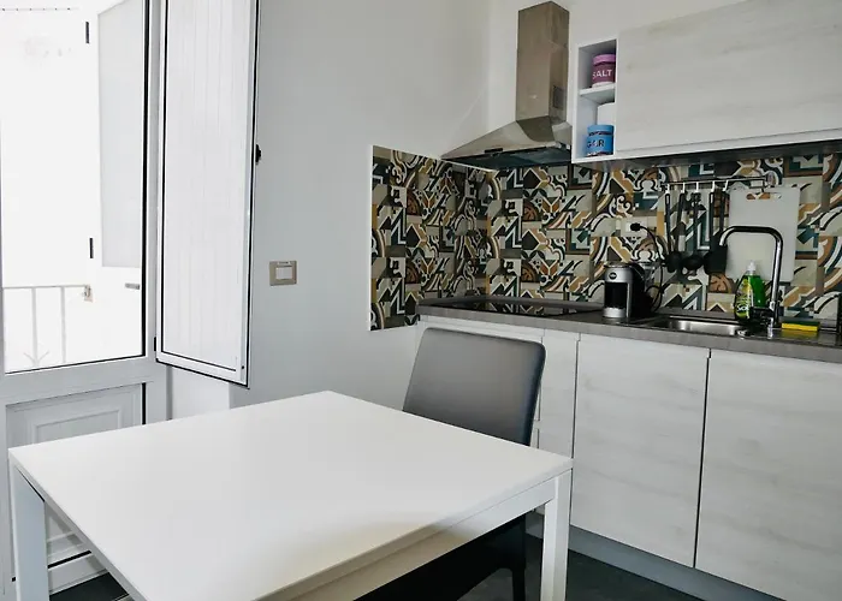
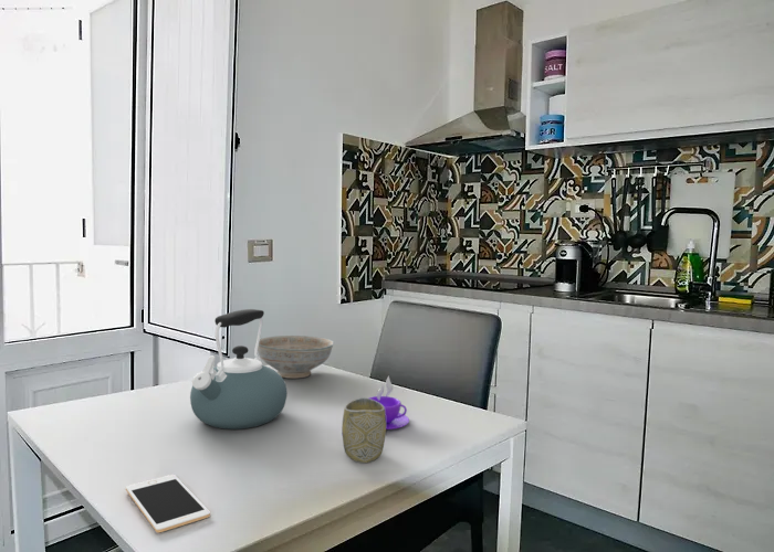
+ cup (364, 429)
+ kettle (233, 367)
+ coffee cup (383, 399)
+ cell phone (166, 500)
+ decorative bowl (294, 357)
